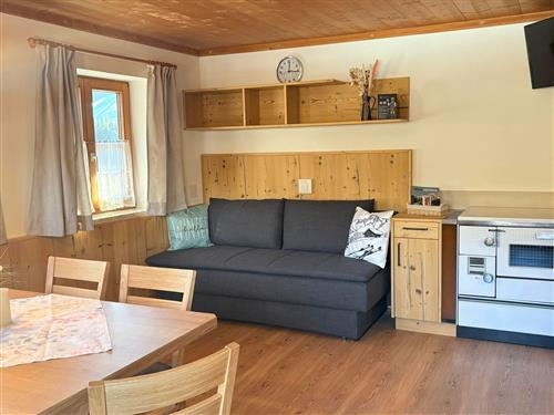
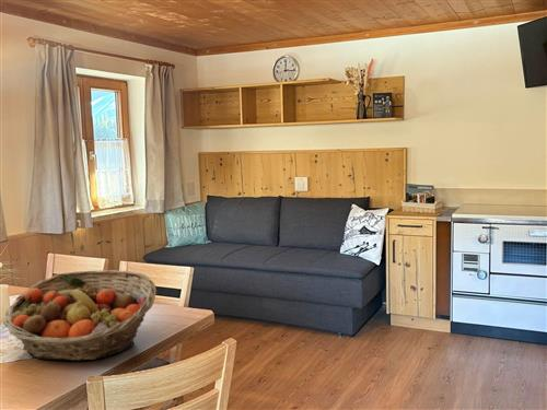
+ fruit basket (82, 313)
